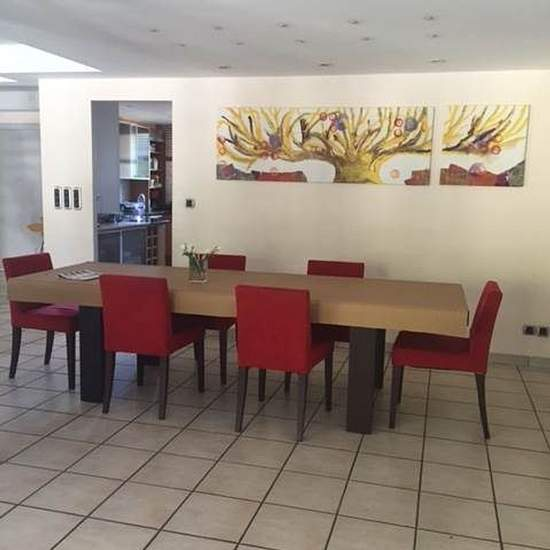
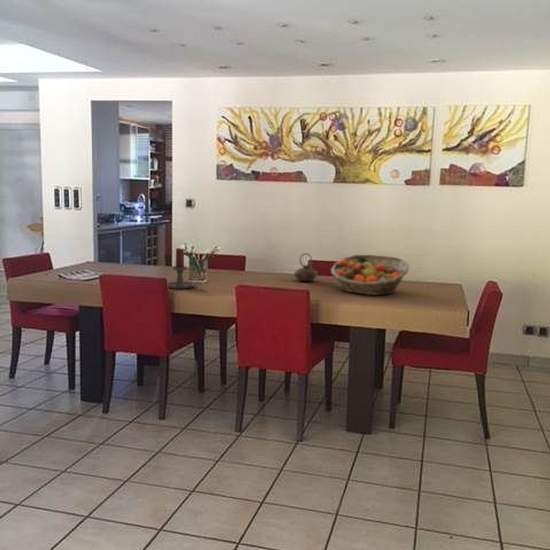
+ teapot (306, 266)
+ fruit basket (369, 274)
+ candle holder (183, 267)
